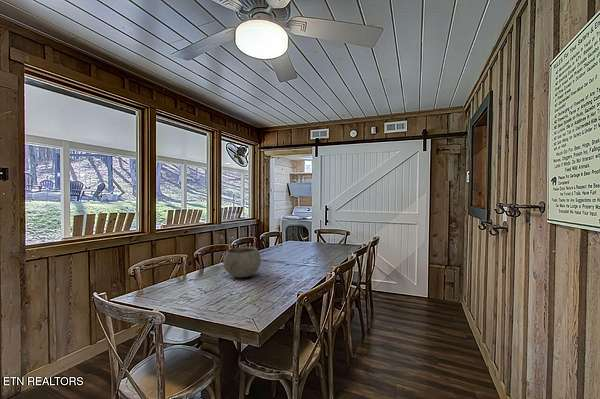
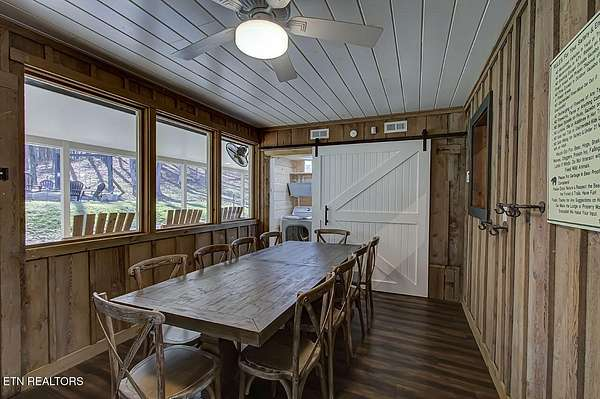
- bowl (242, 262)
